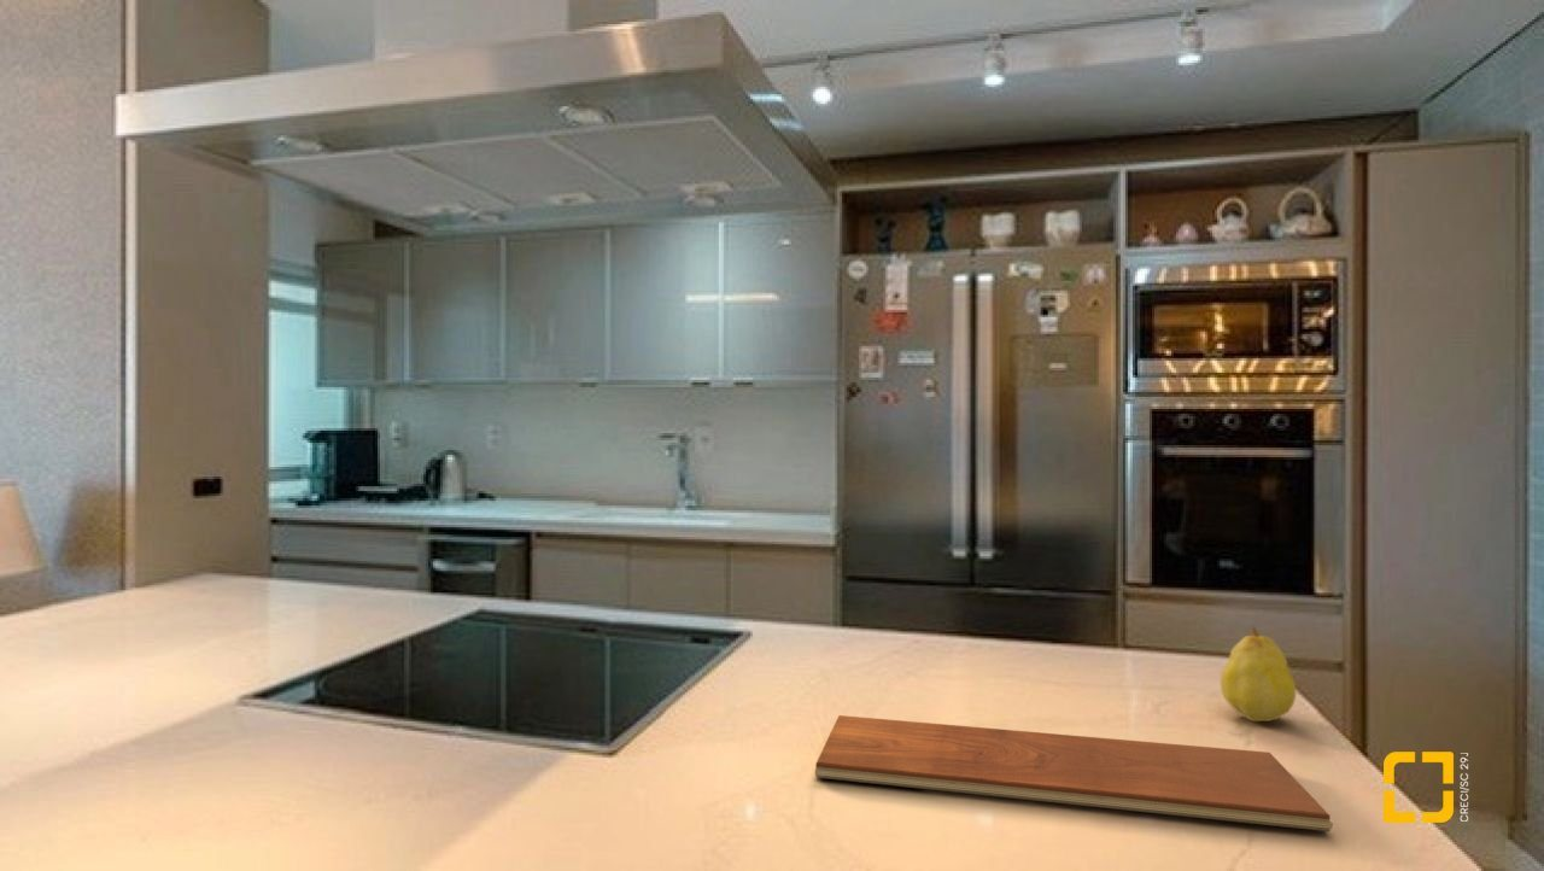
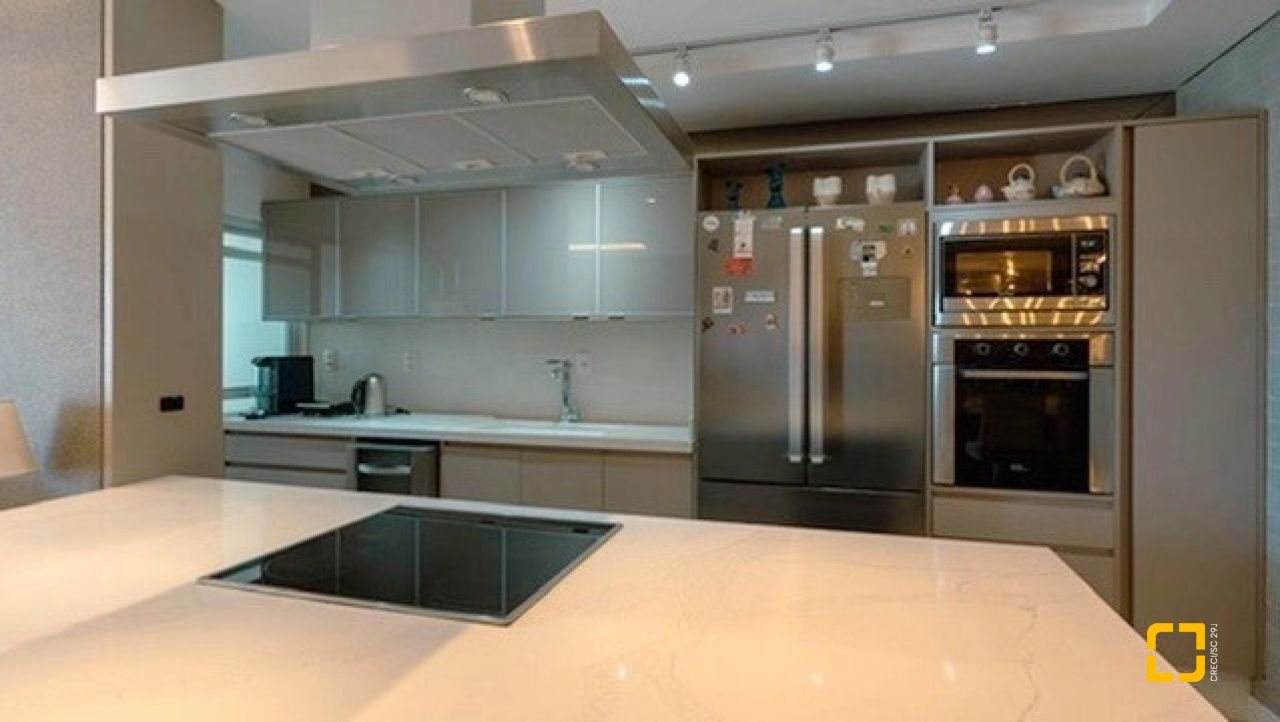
- chopping board (1047, 765)
- fruit (1259, 673)
